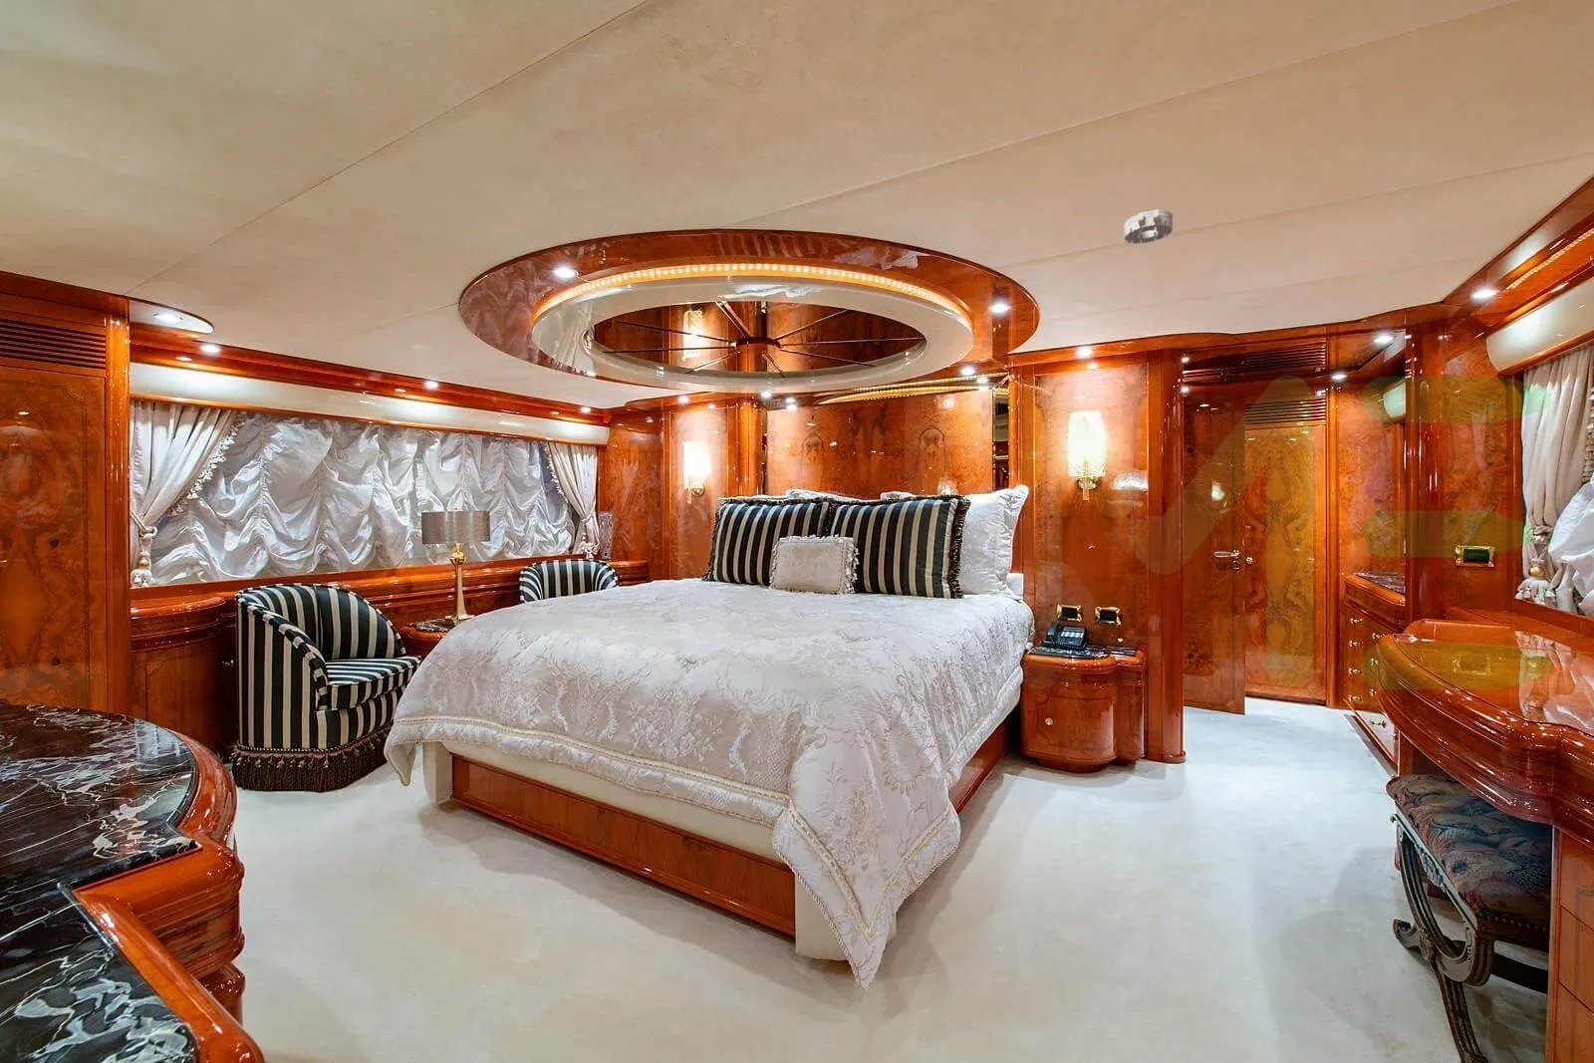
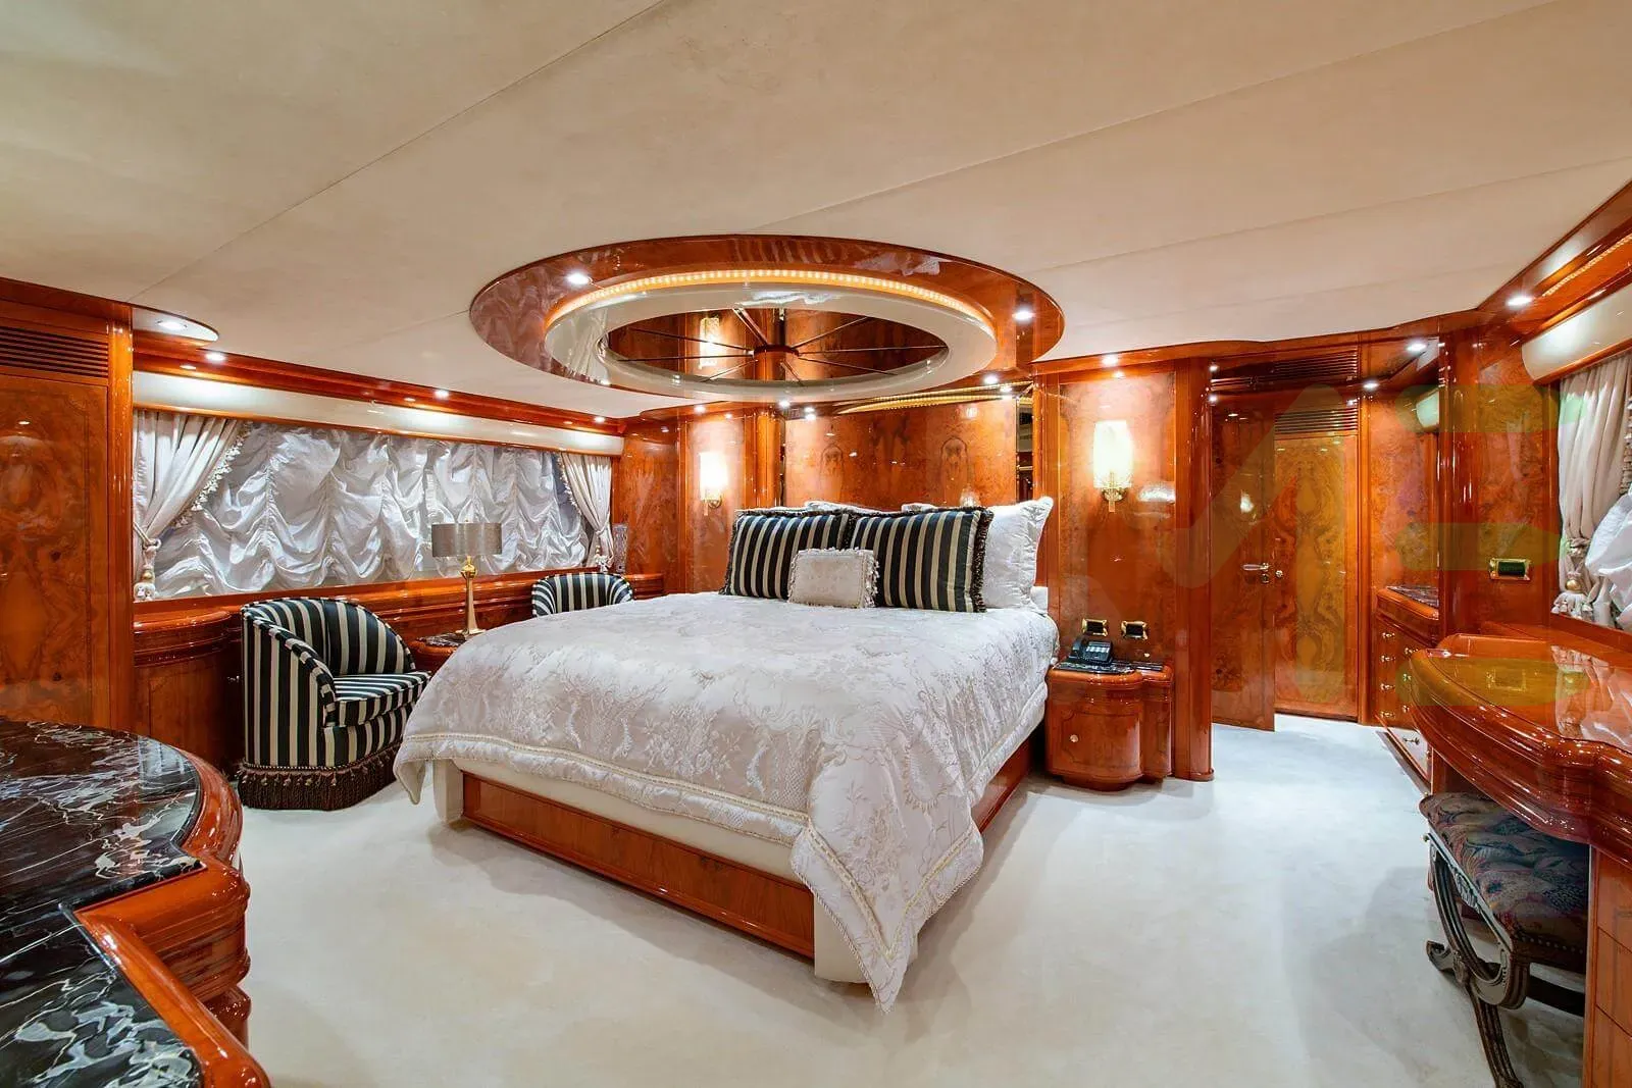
- smoke detector (1148, 227)
